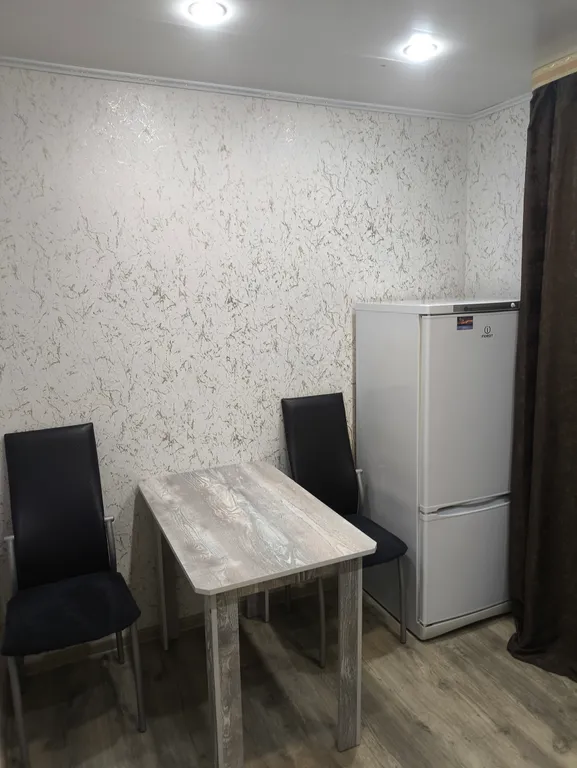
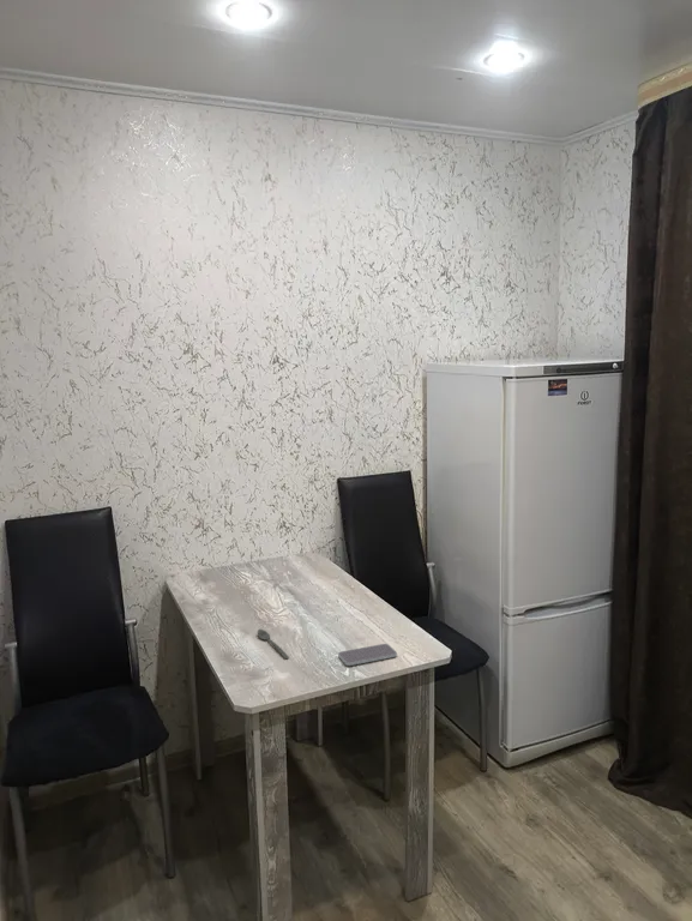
+ smartphone (367, 654)
+ spoon (272, 643)
